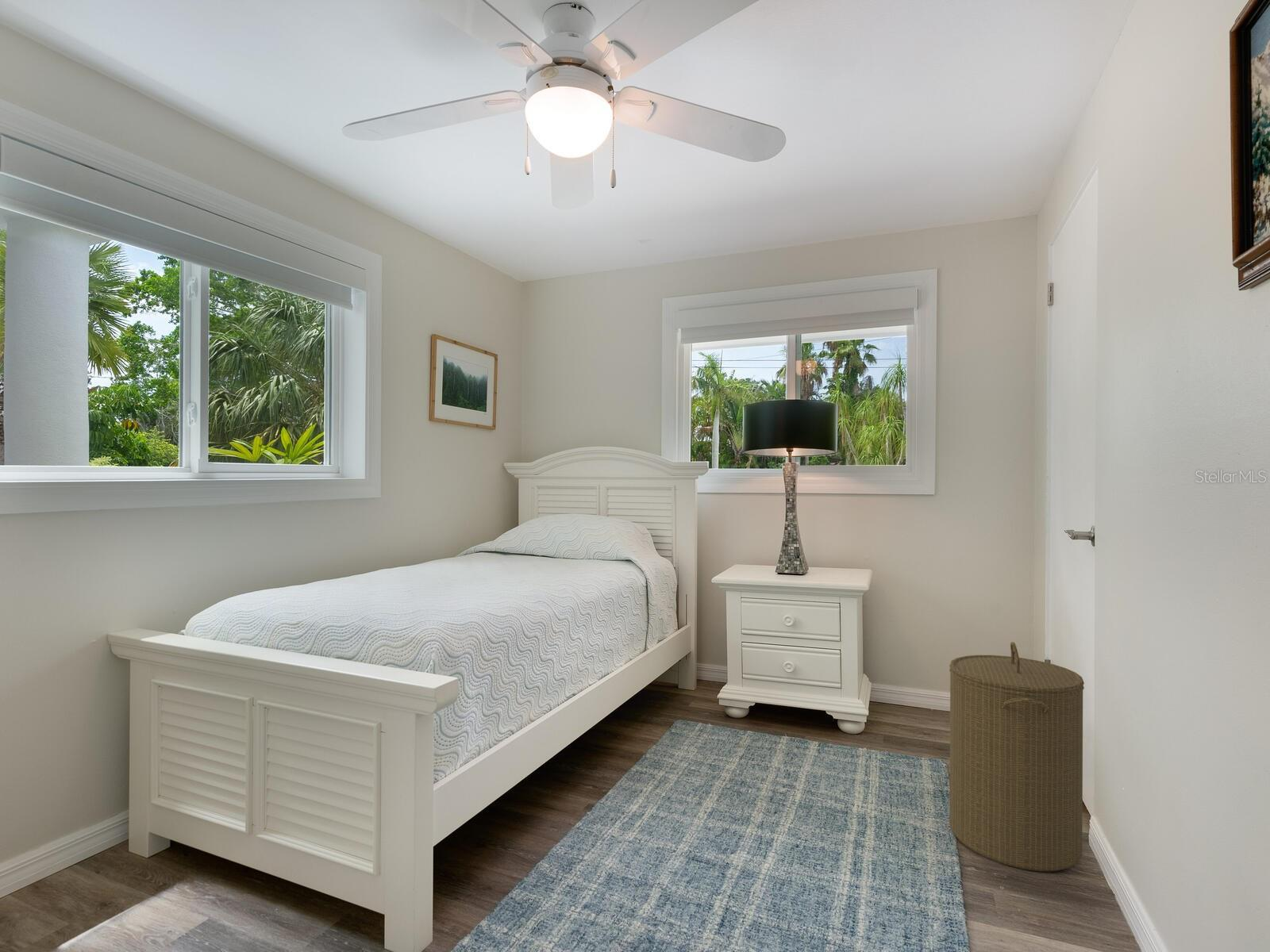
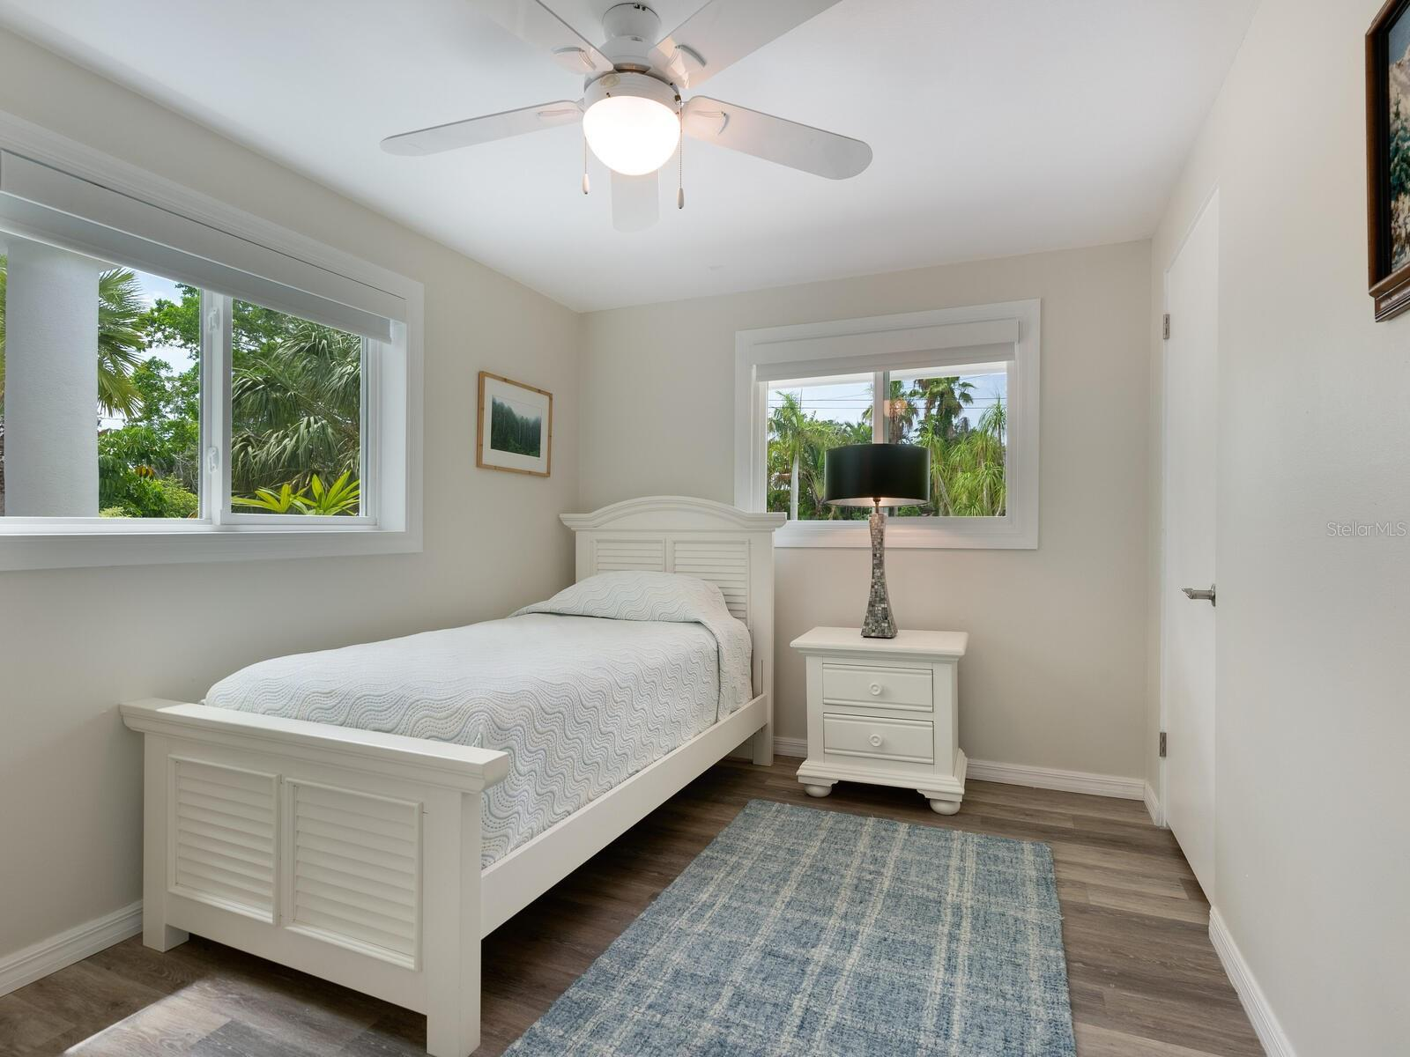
- laundry hamper (1014, 741)
